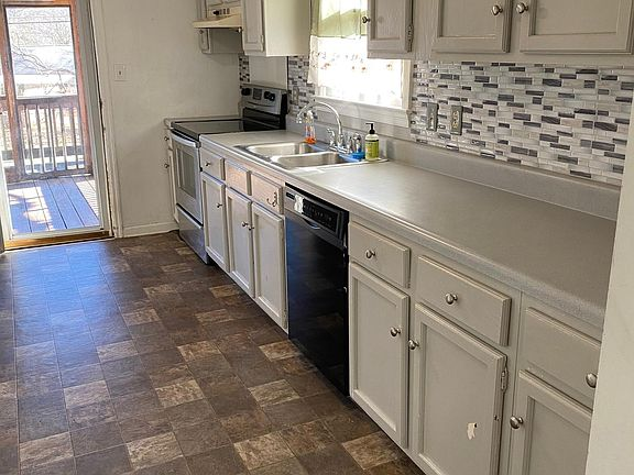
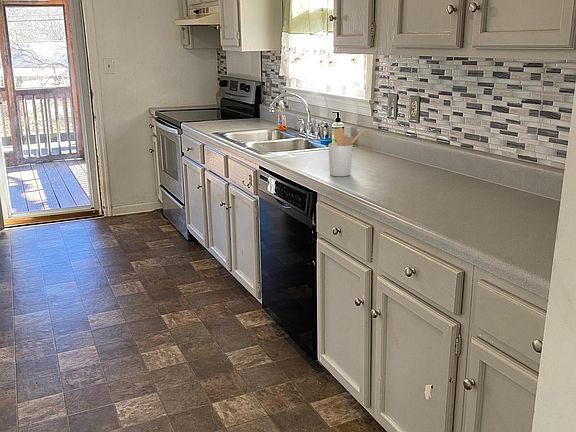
+ utensil holder (346, 151)
